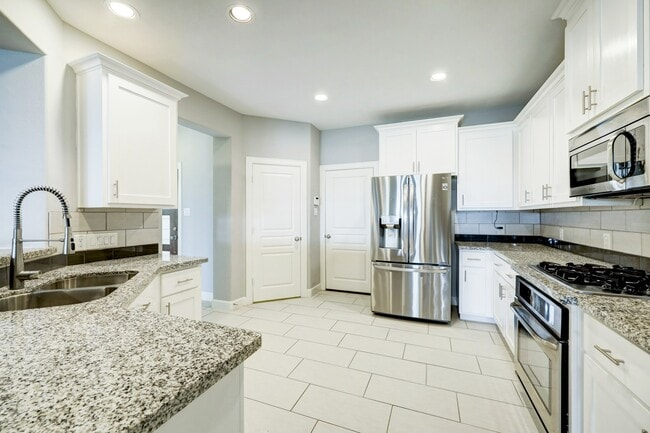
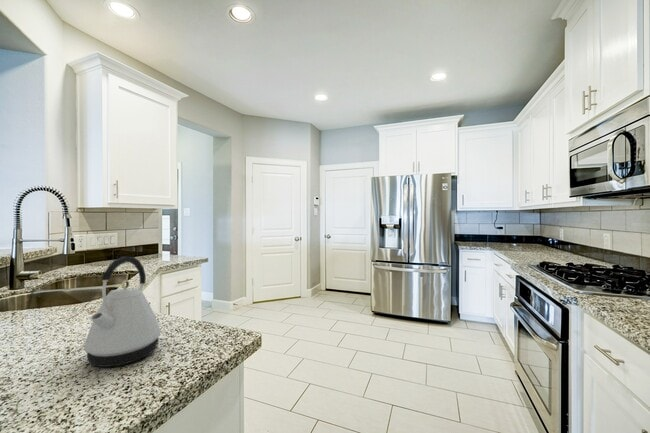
+ kettle (123, 306)
